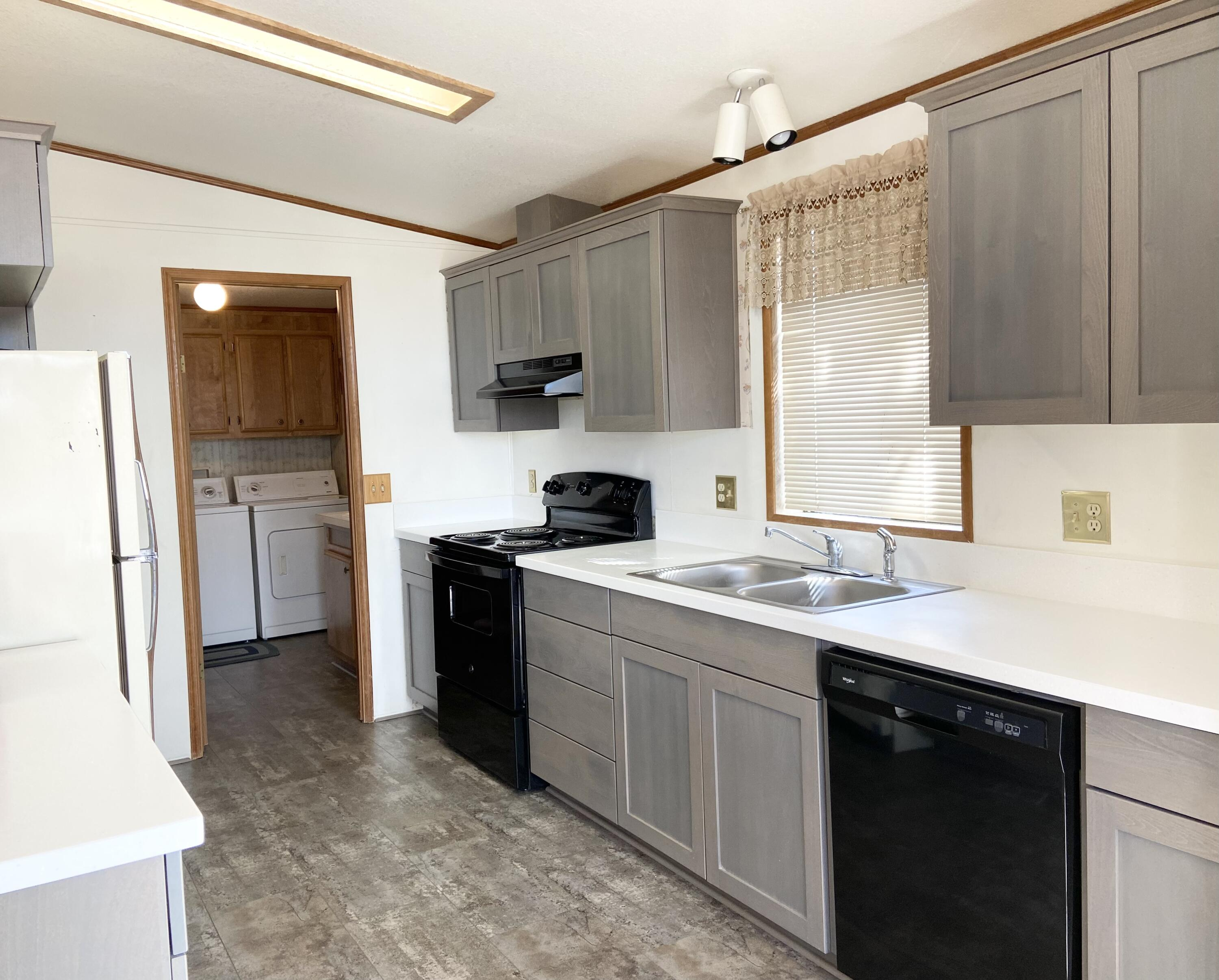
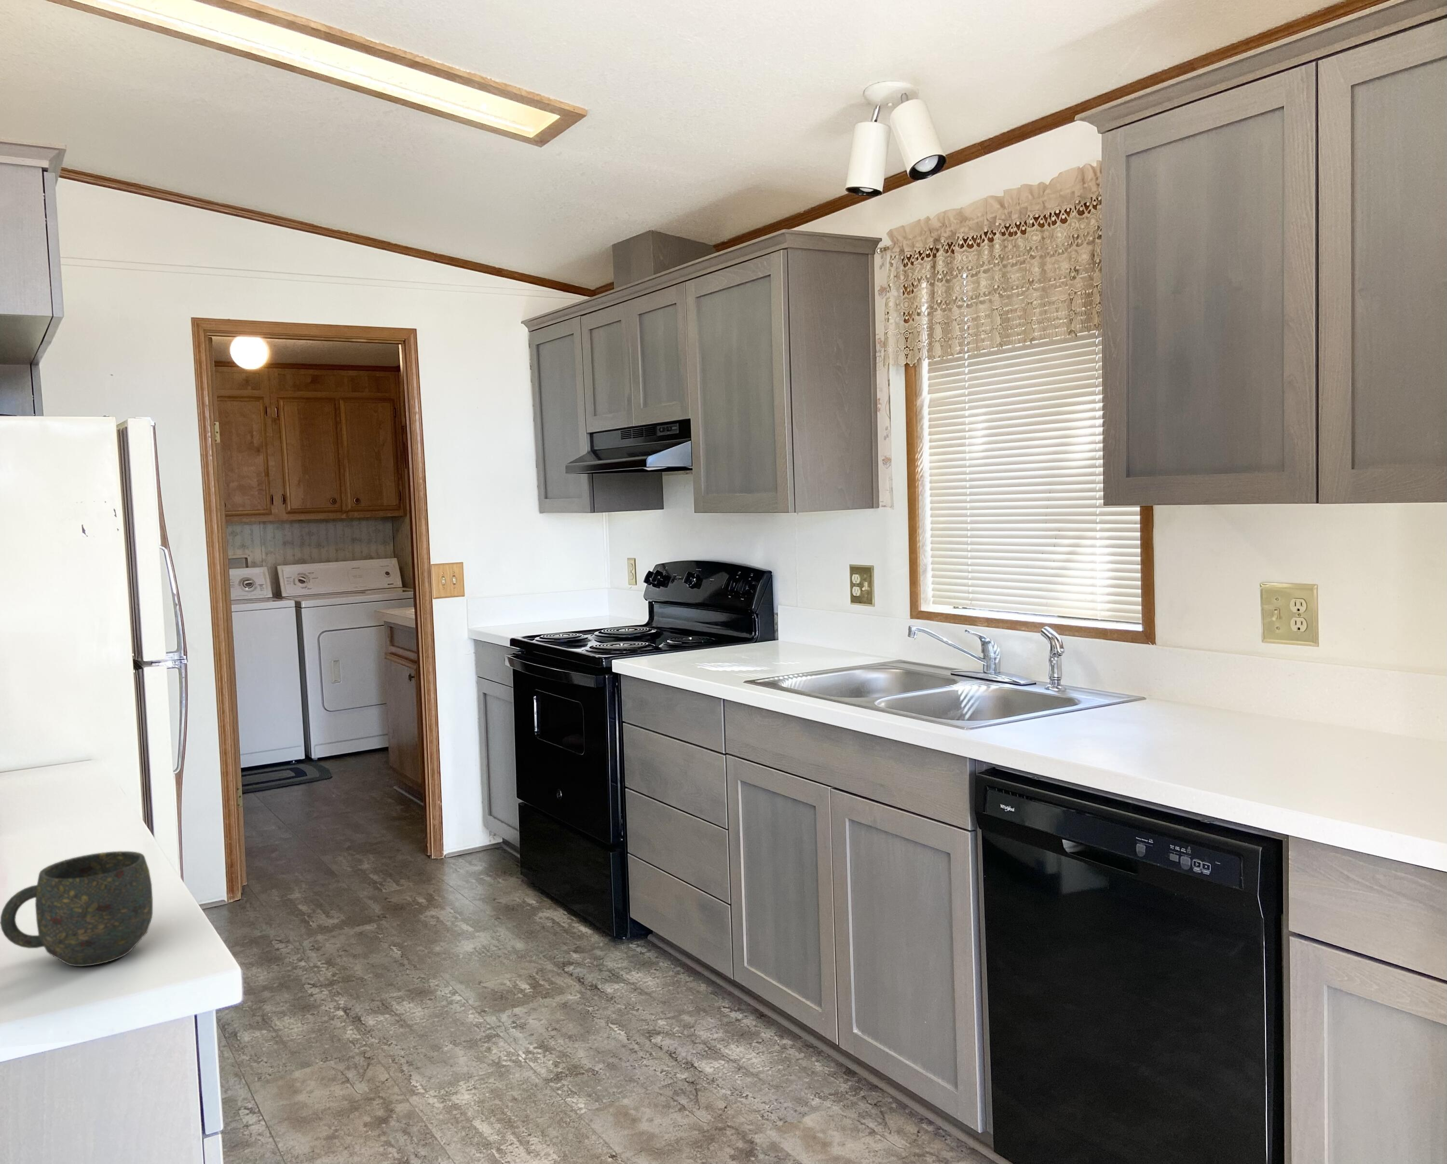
+ mug (78, 912)
